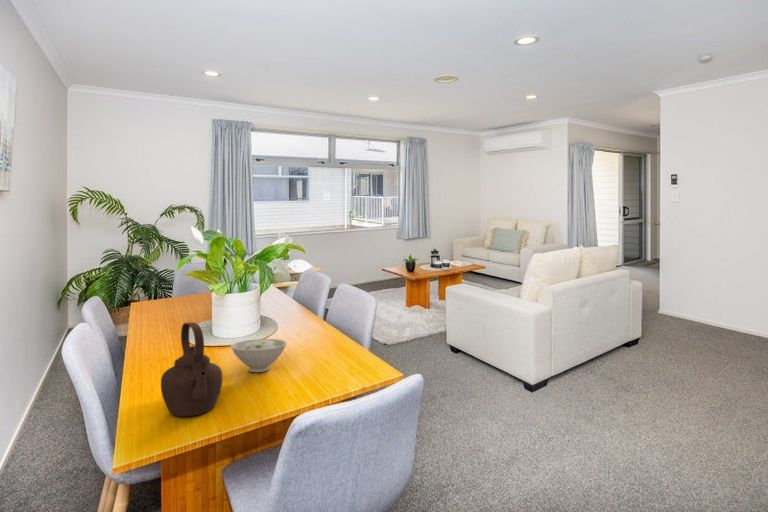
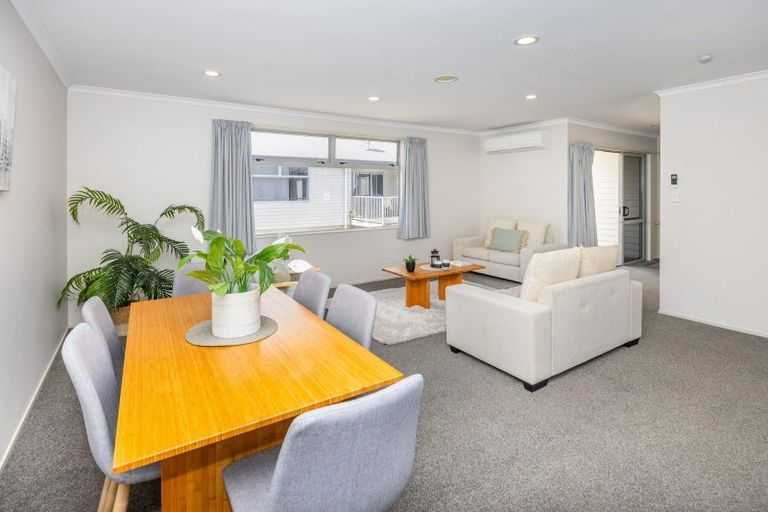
- bowl (259, 355)
- teapot (194, 367)
